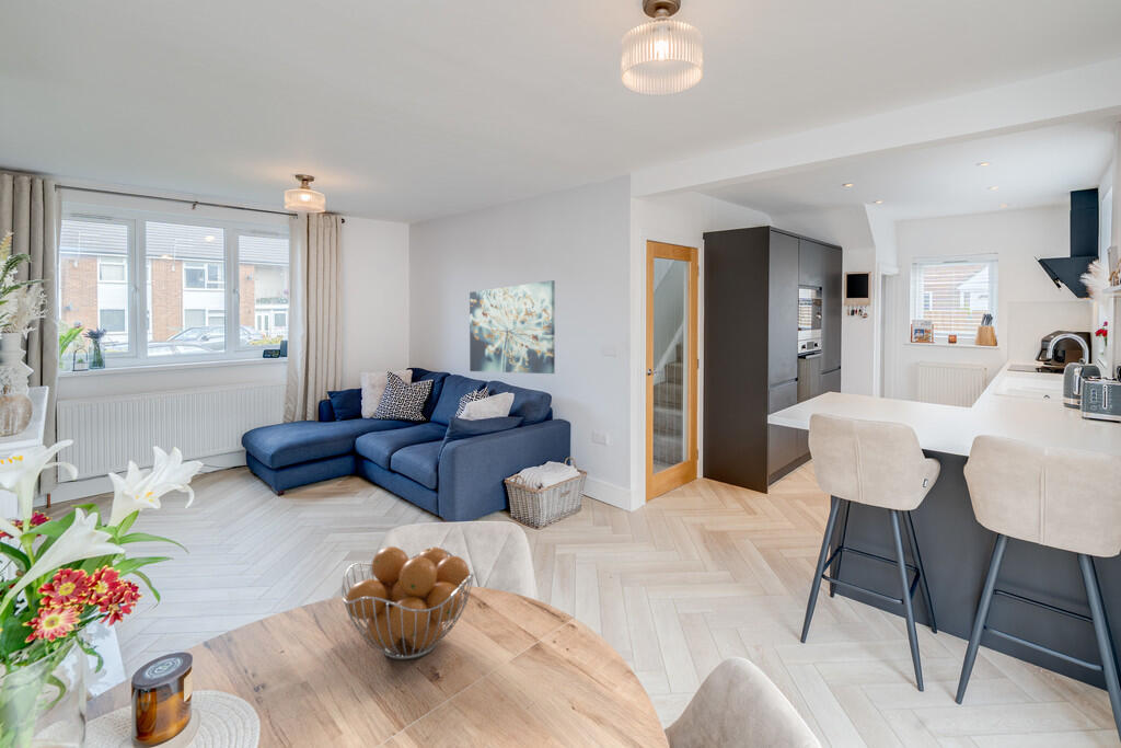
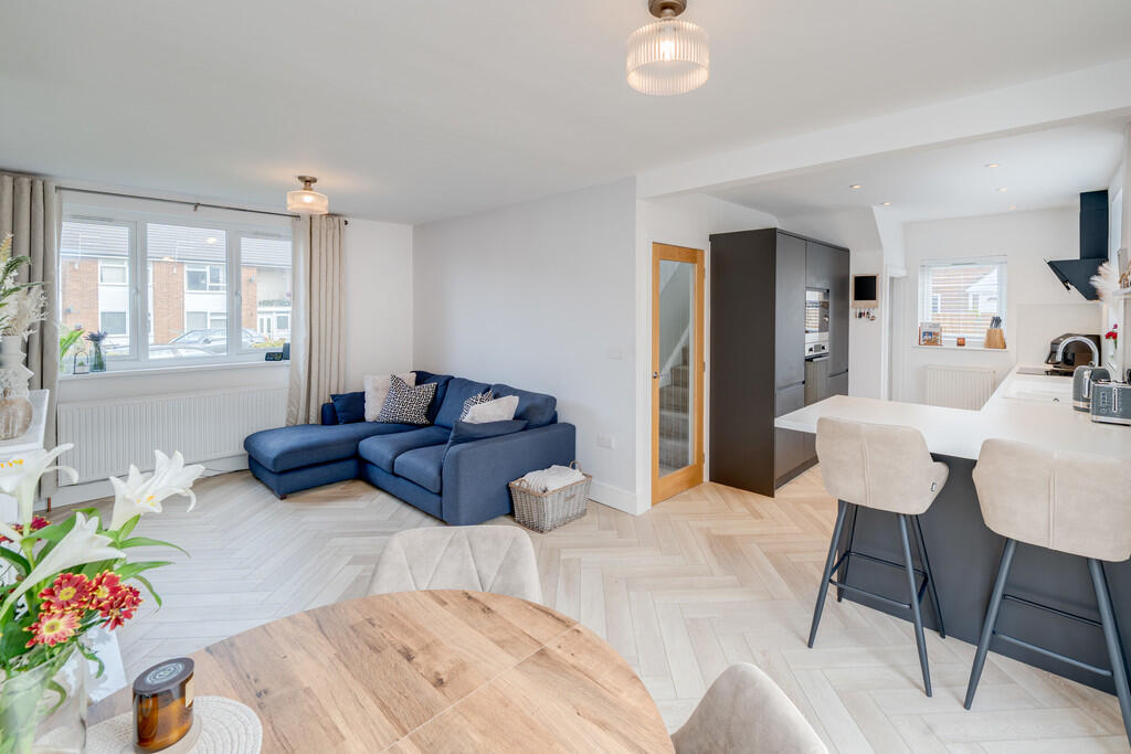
- fruit basket (409, 598)
- wall art (508, 330)
